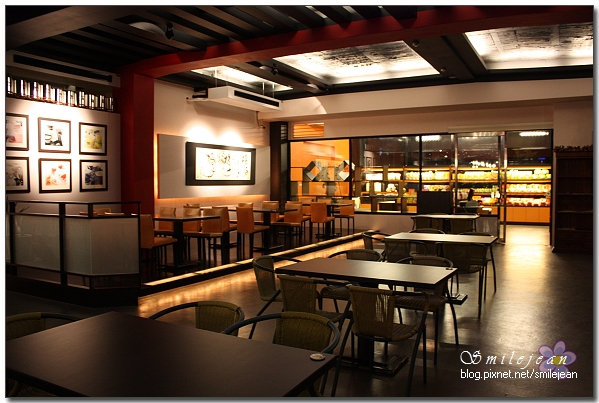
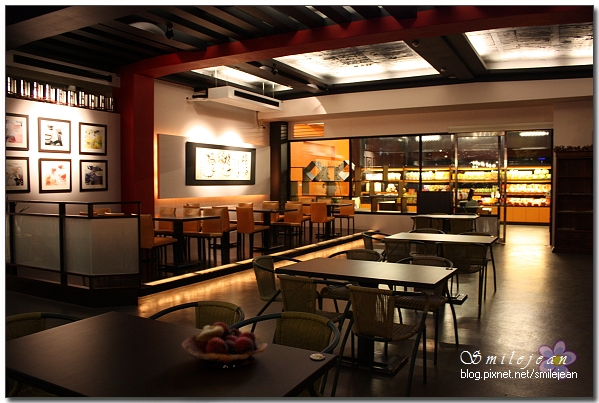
+ fruit basket (222, 342)
